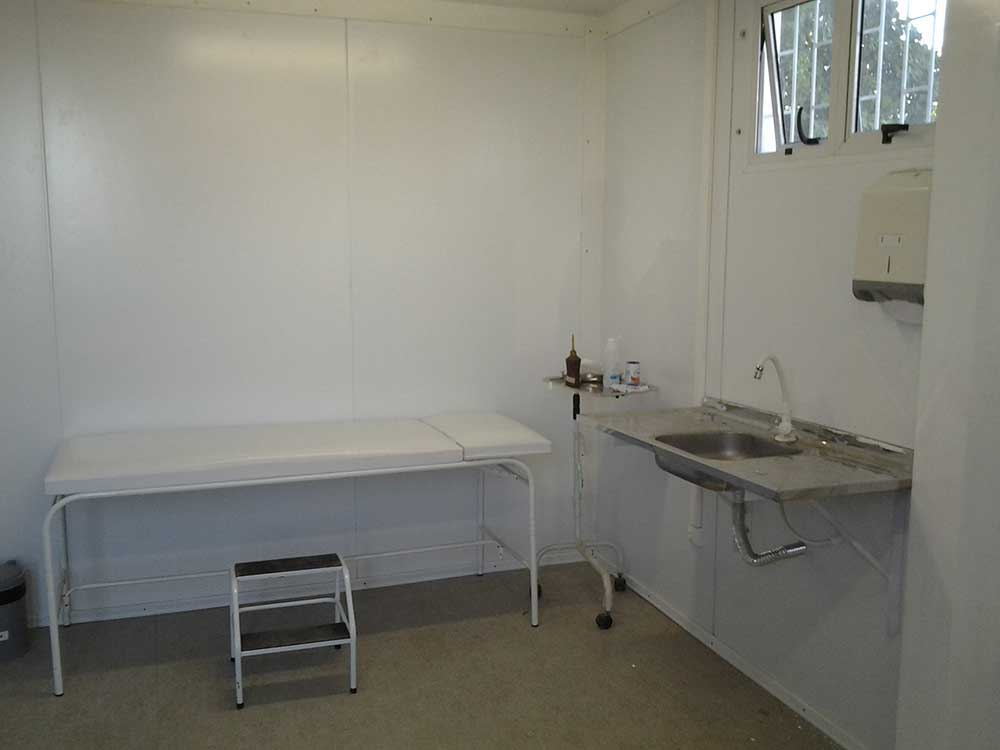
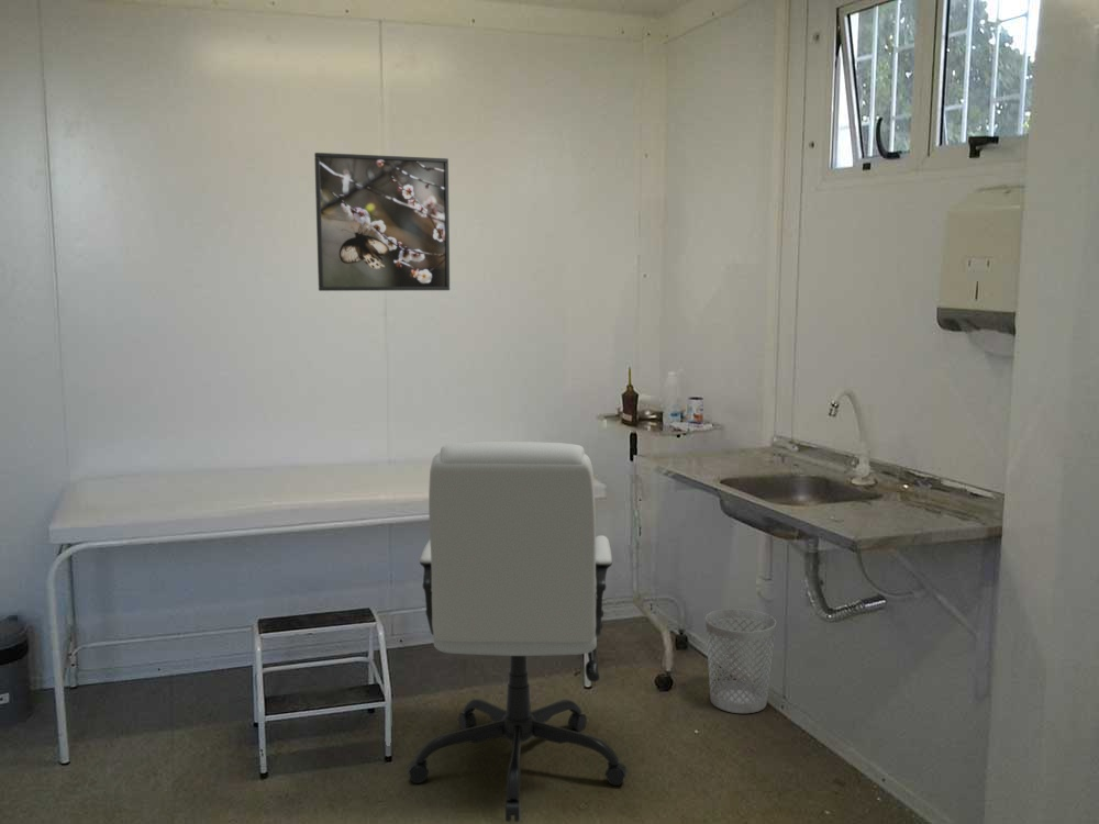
+ wastebasket (739, 661)
+ chair (517, 603)
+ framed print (384, 223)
